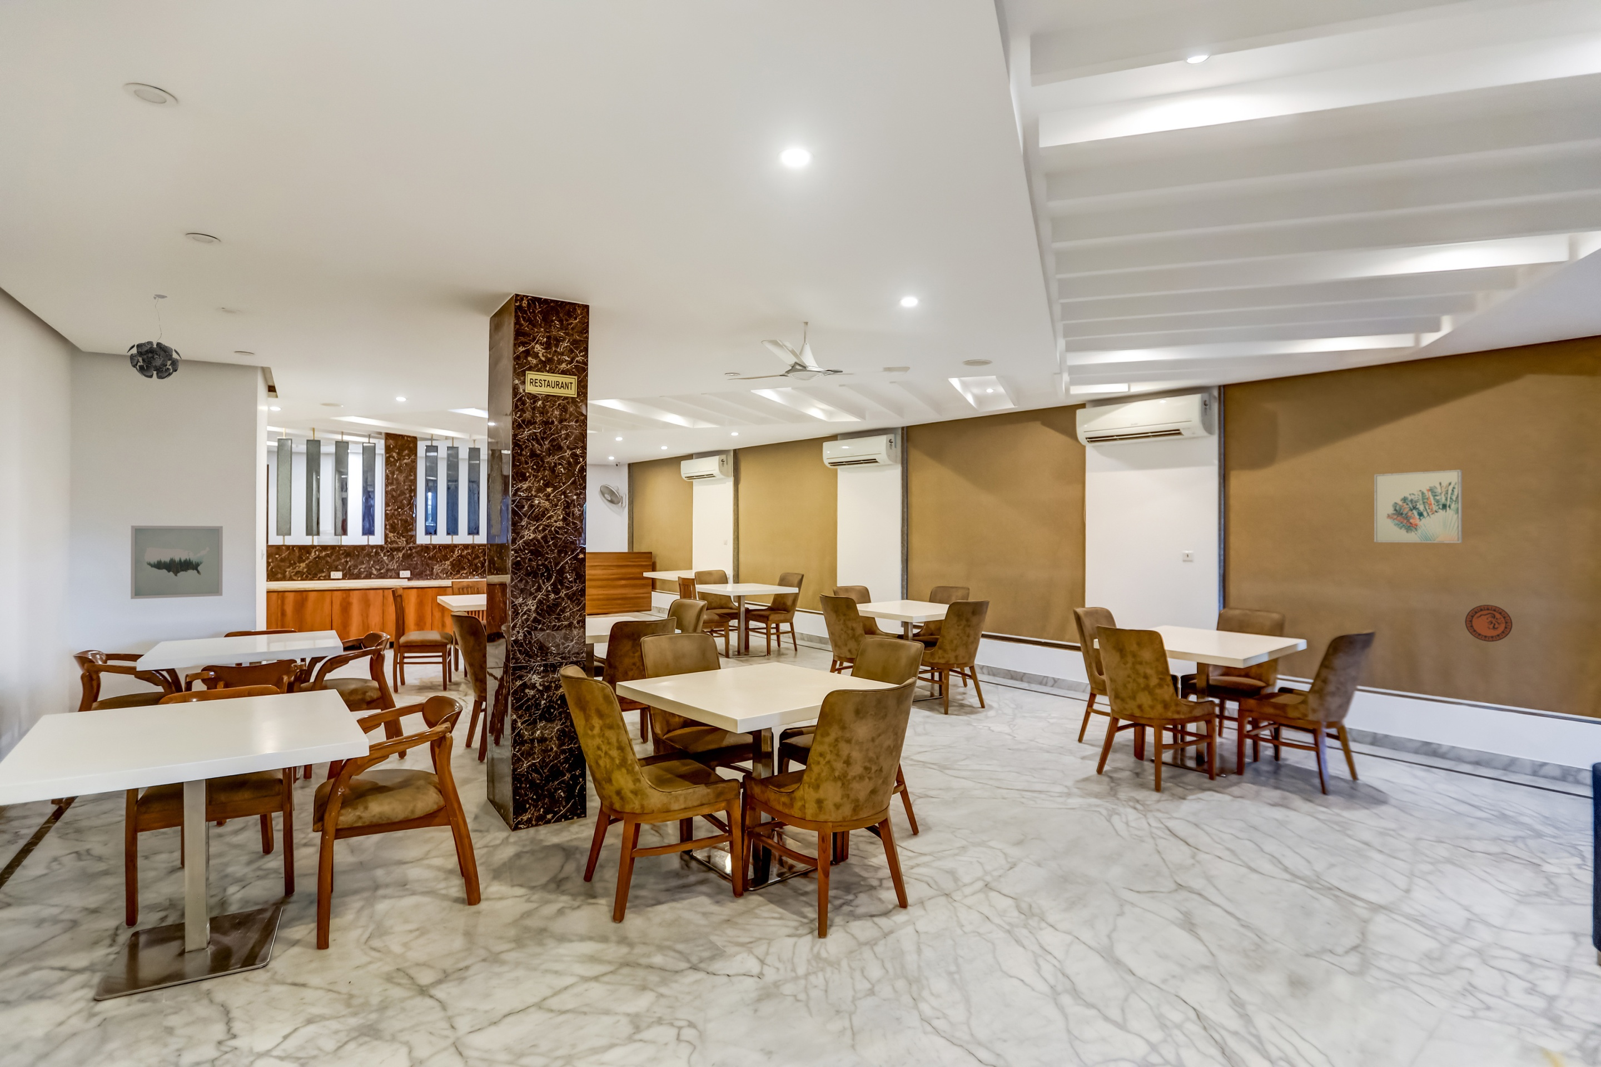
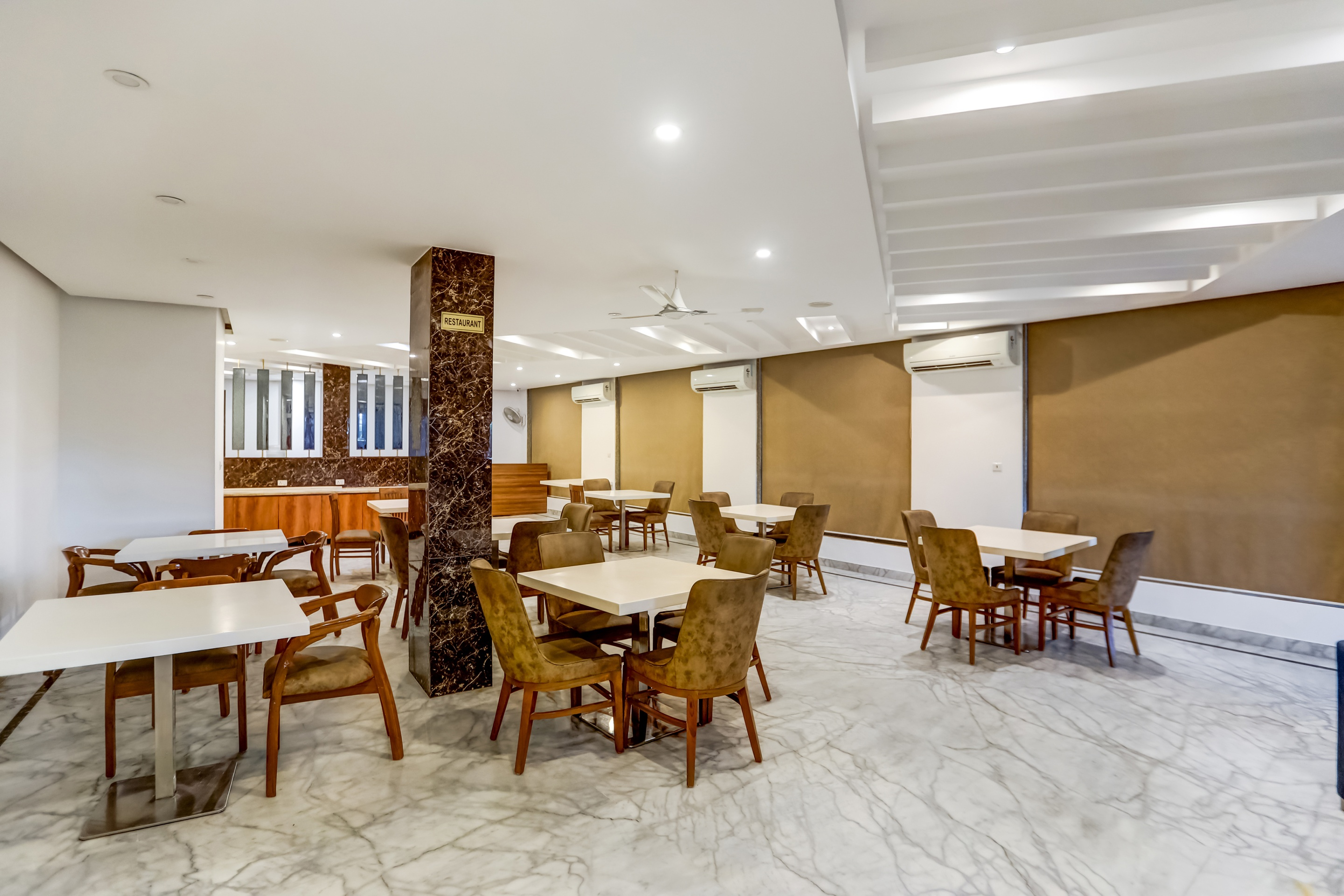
- wall art (177, 561)
- decorative plate (1488, 623)
- wall art (1416, 507)
- pendant light (157, 341)
